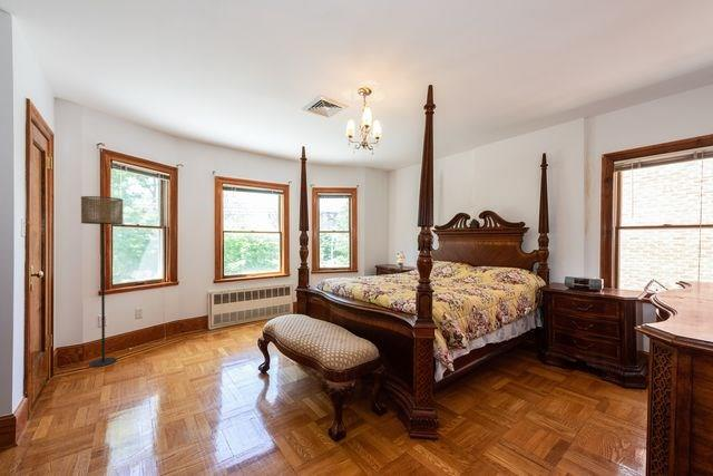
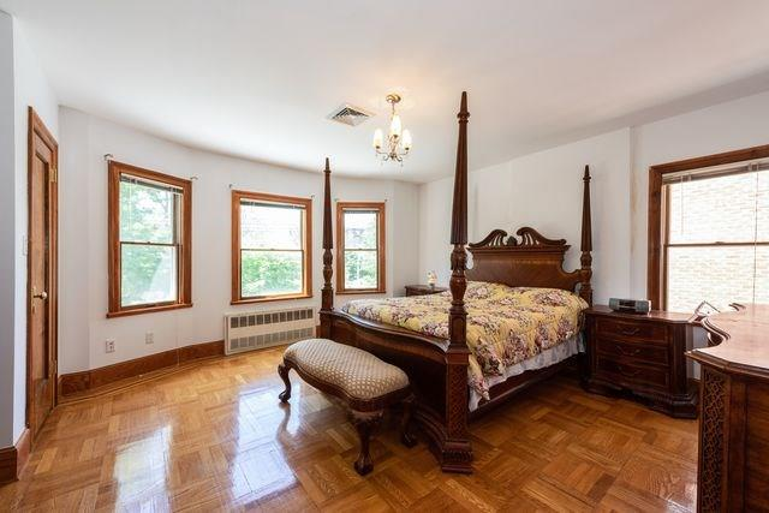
- floor lamp (102, 280)
